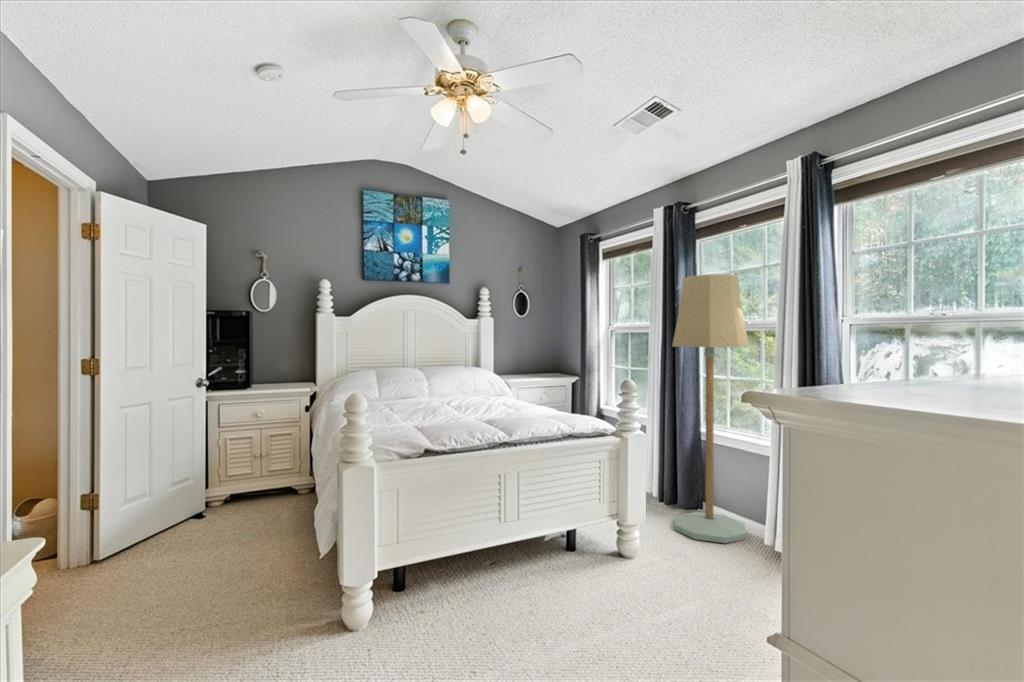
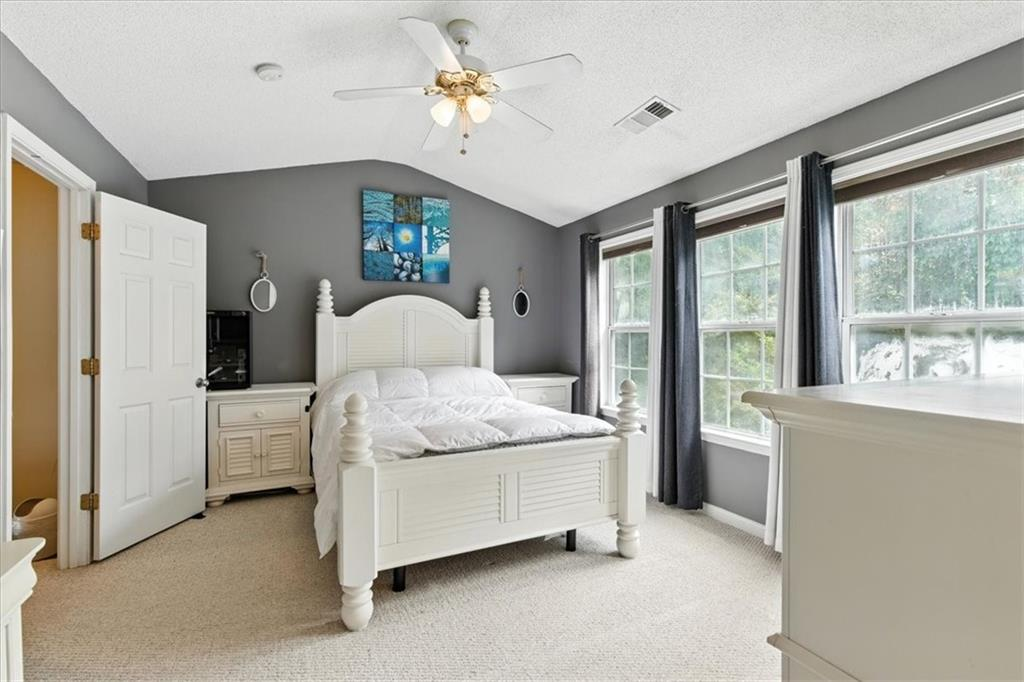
- floor lamp (709, 403)
